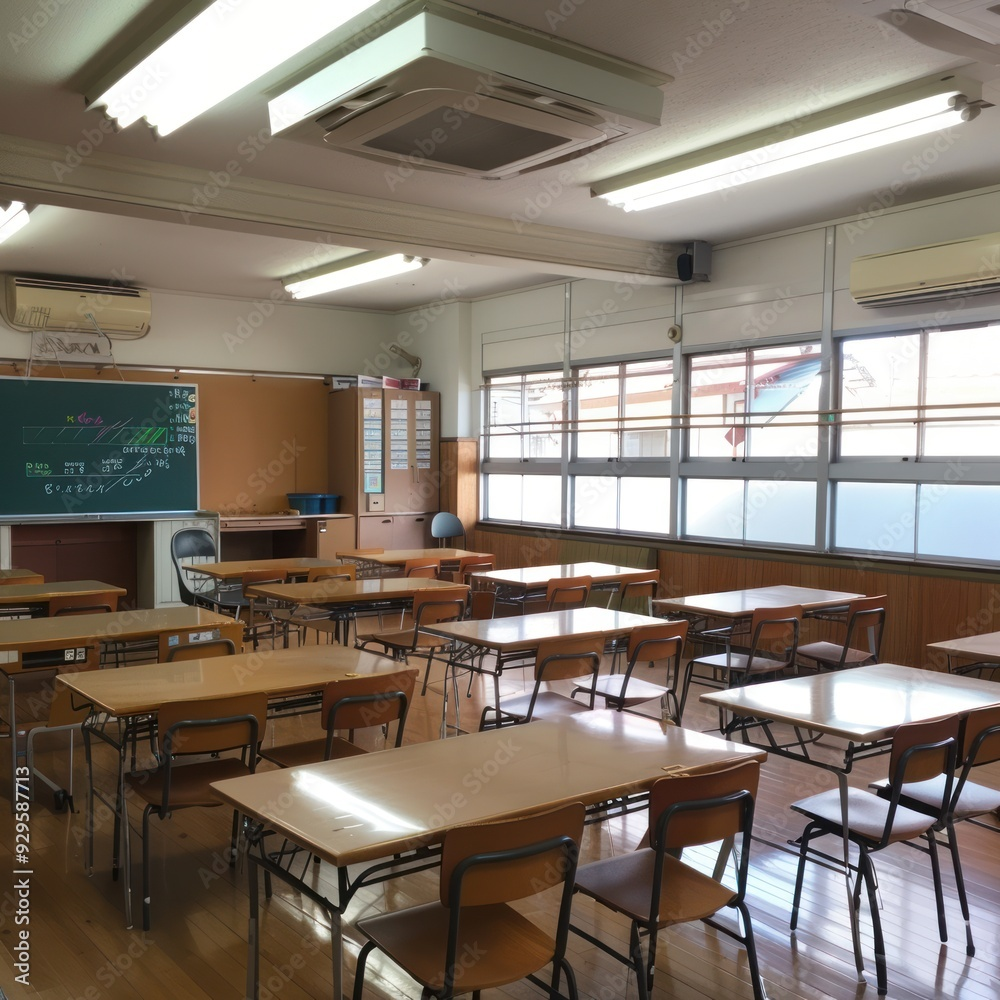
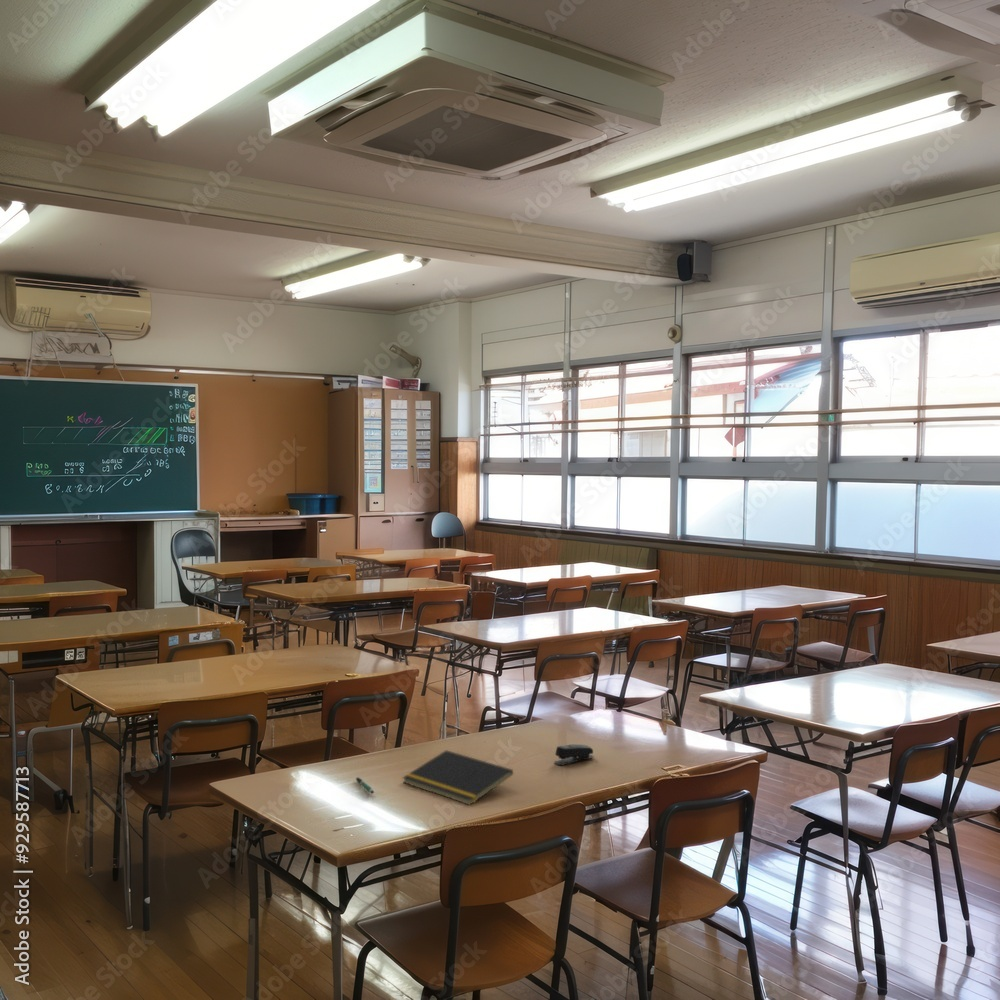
+ notepad (457, 776)
+ pen (364, 784)
+ stapler (574, 751)
